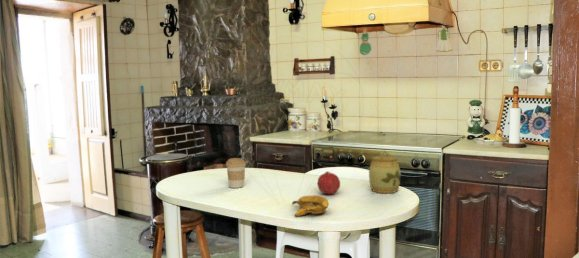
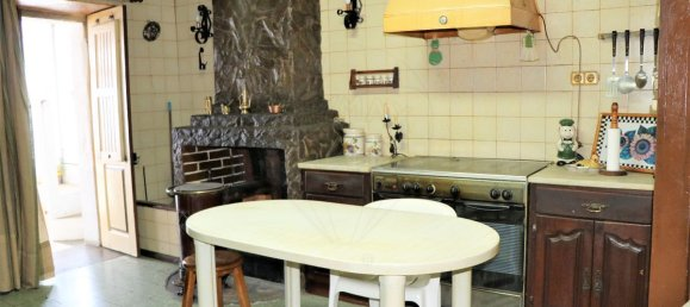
- banana (307, 204)
- fruit (328, 182)
- jar (384, 170)
- coffee cup (236, 172)
